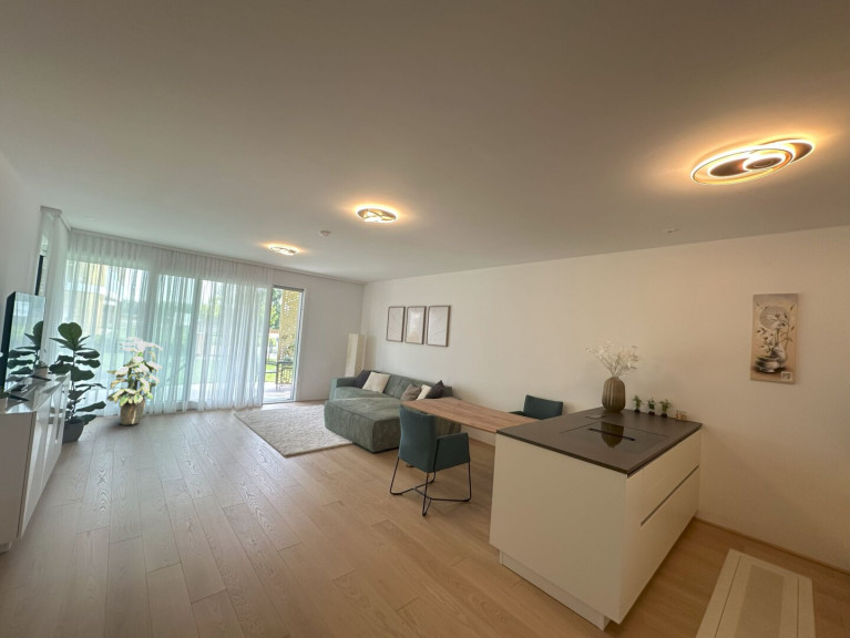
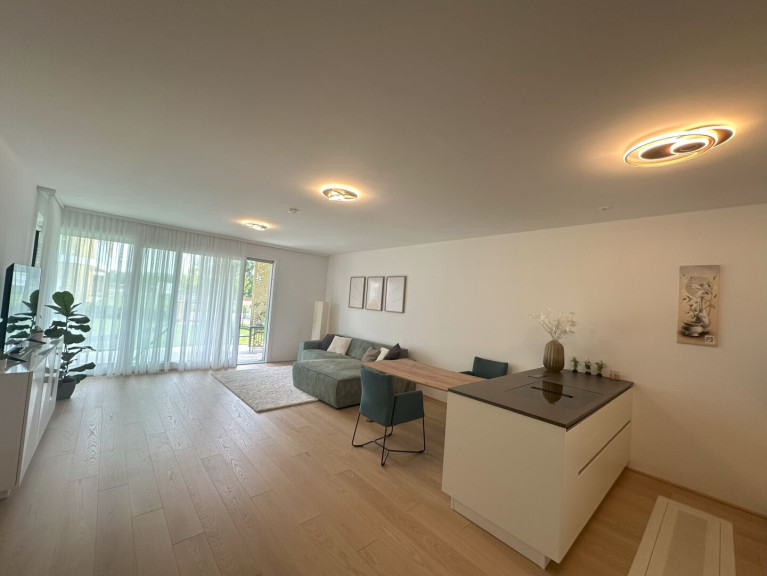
- indoor plant (133, 380)
